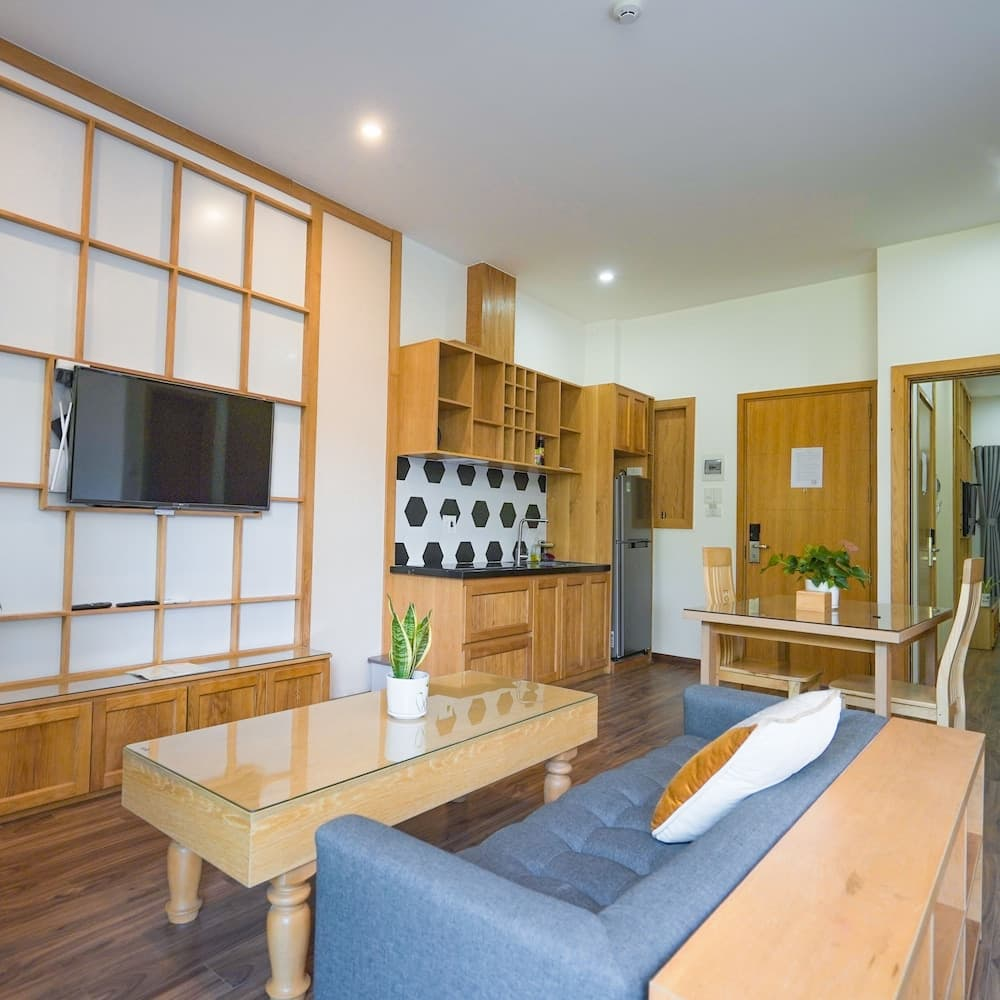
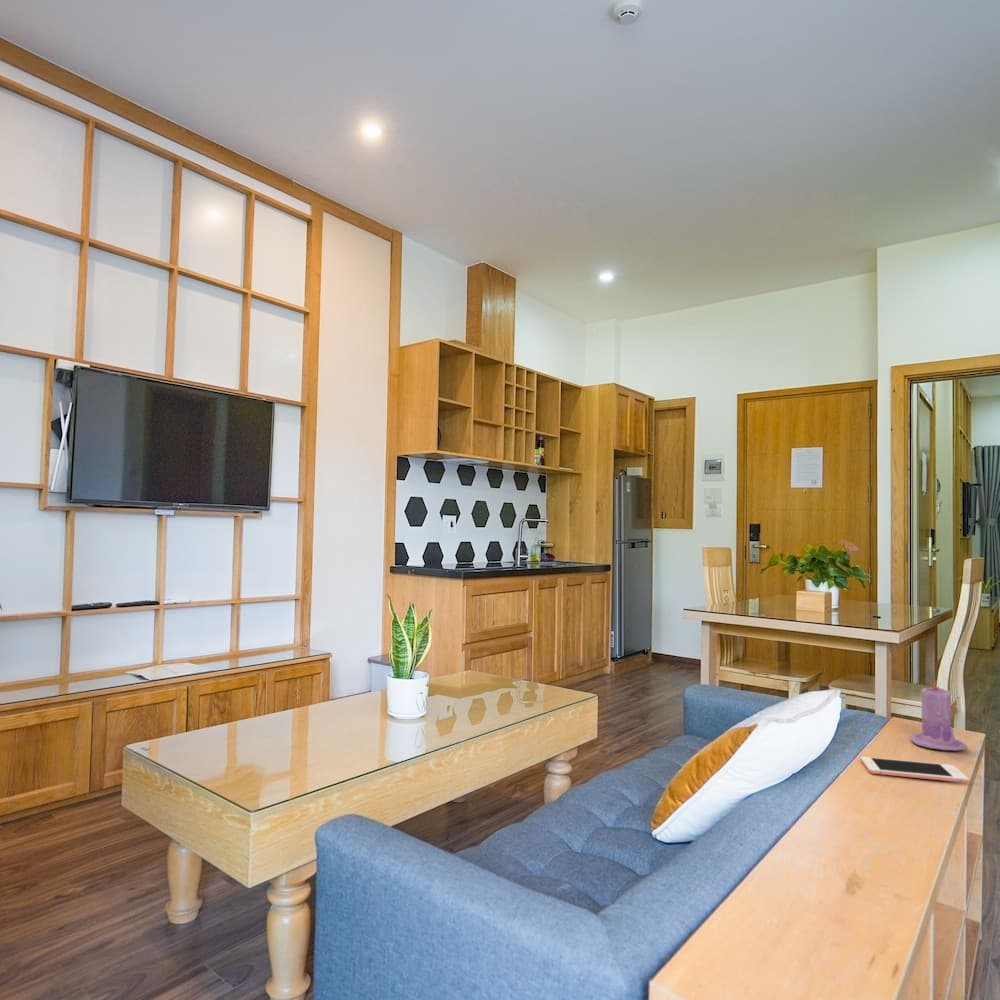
+ cell phone (912, 769)
+ candle (936, 711)
